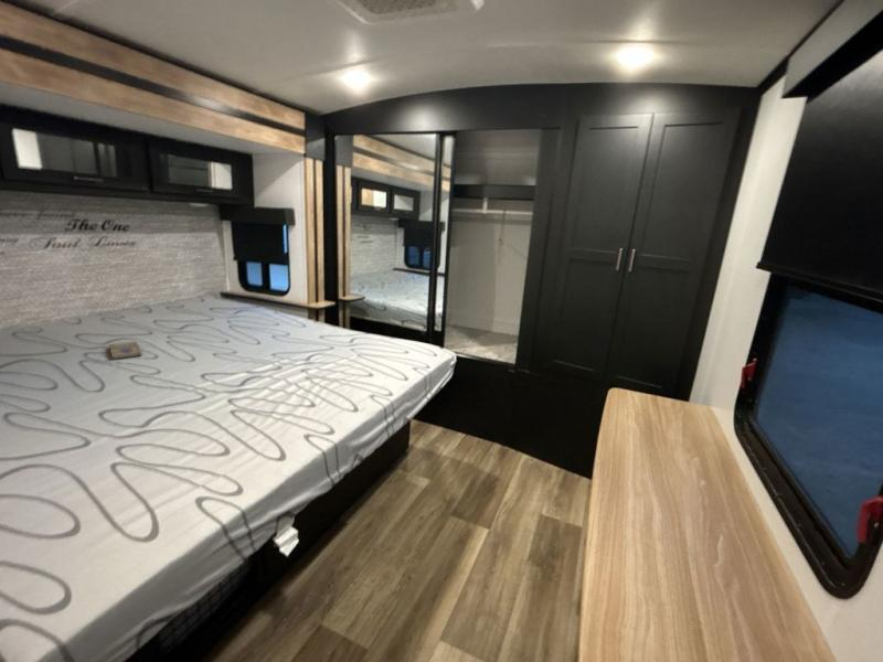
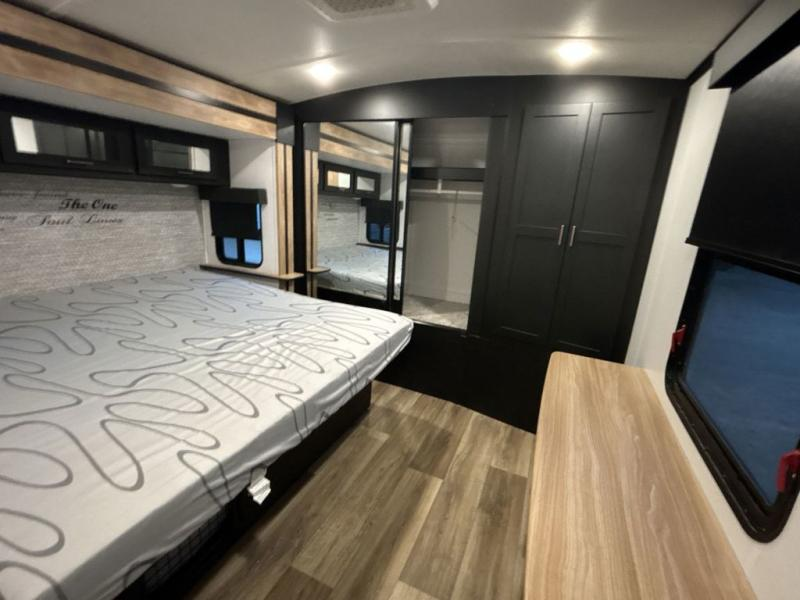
- diary (125, 349)
